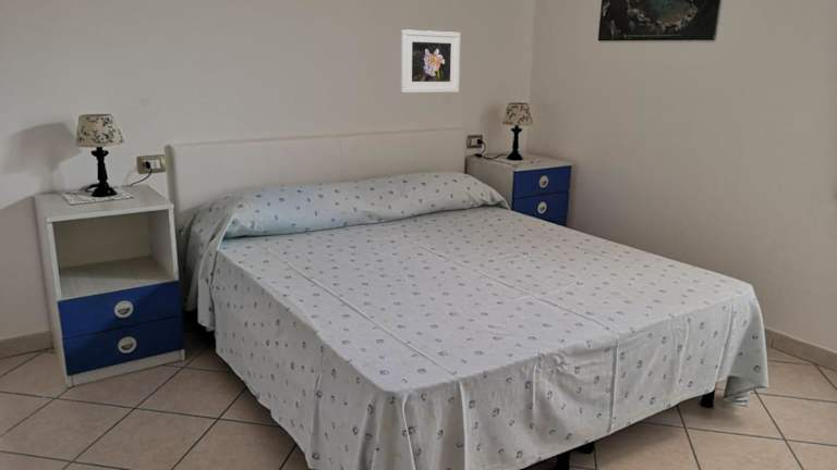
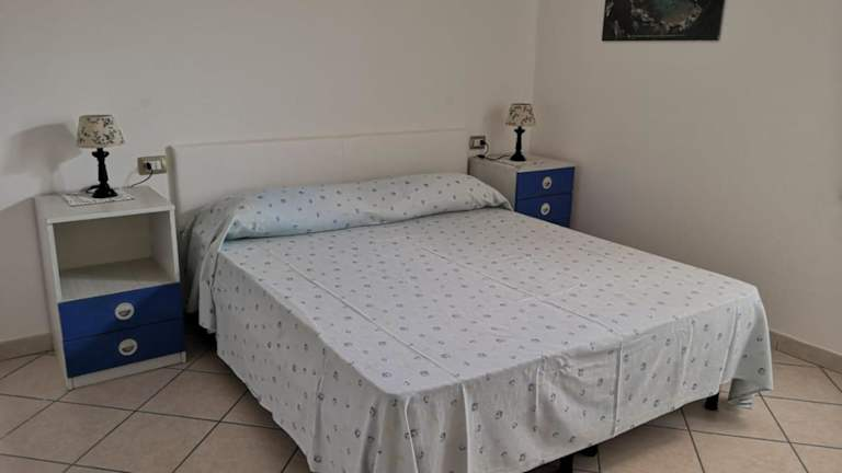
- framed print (430, 62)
